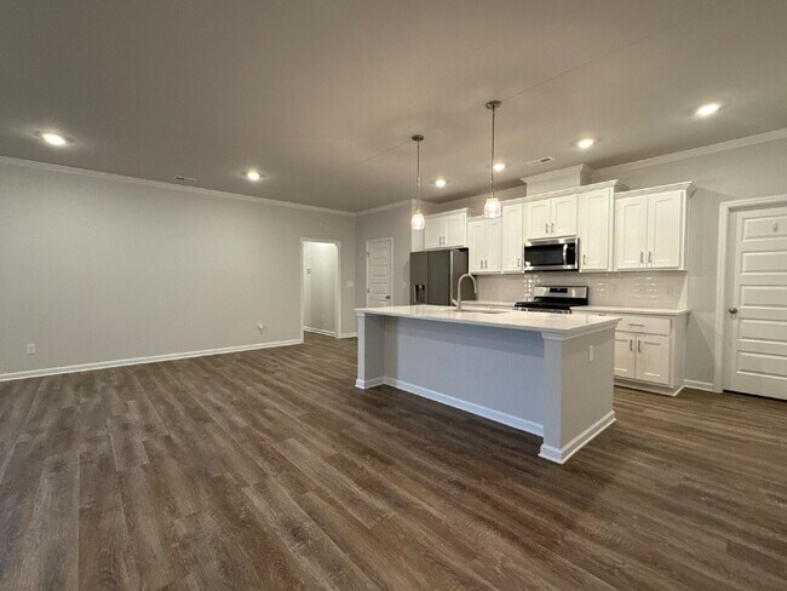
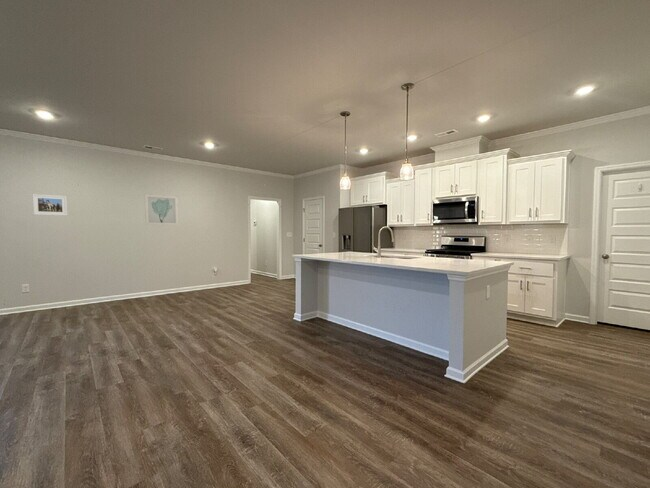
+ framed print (50, 205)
+ wall art (162, 210)
